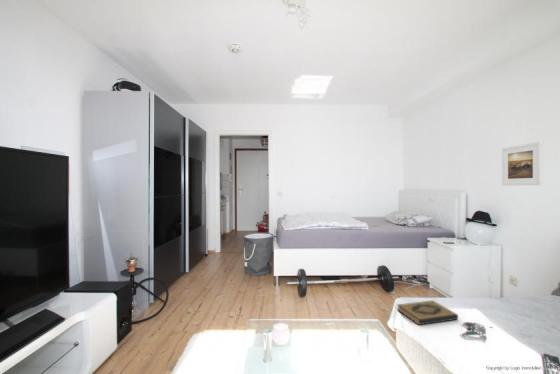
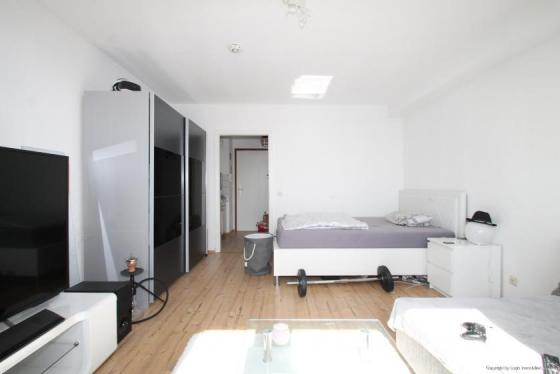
- hardback book (426, 311)
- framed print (520, 165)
